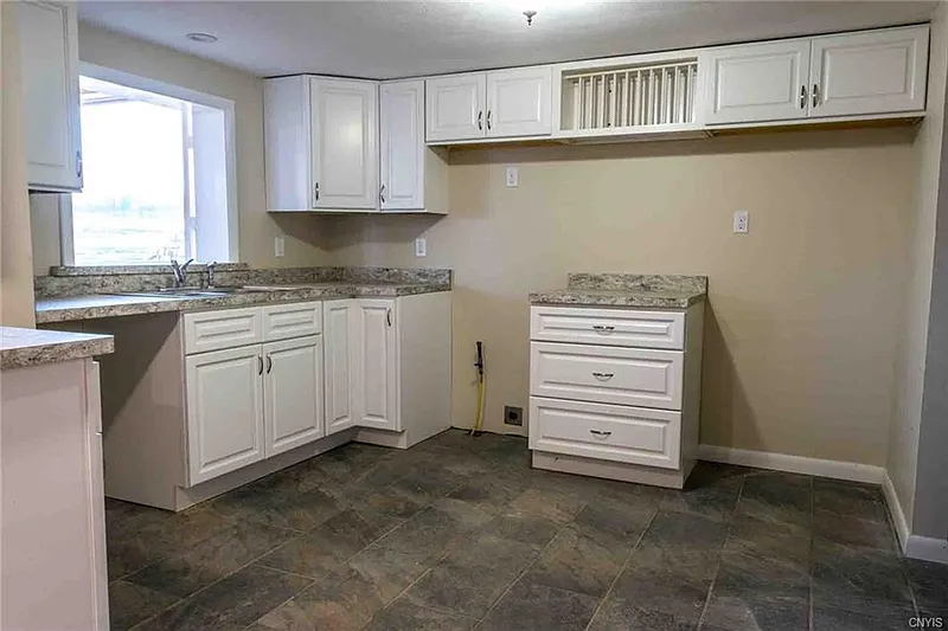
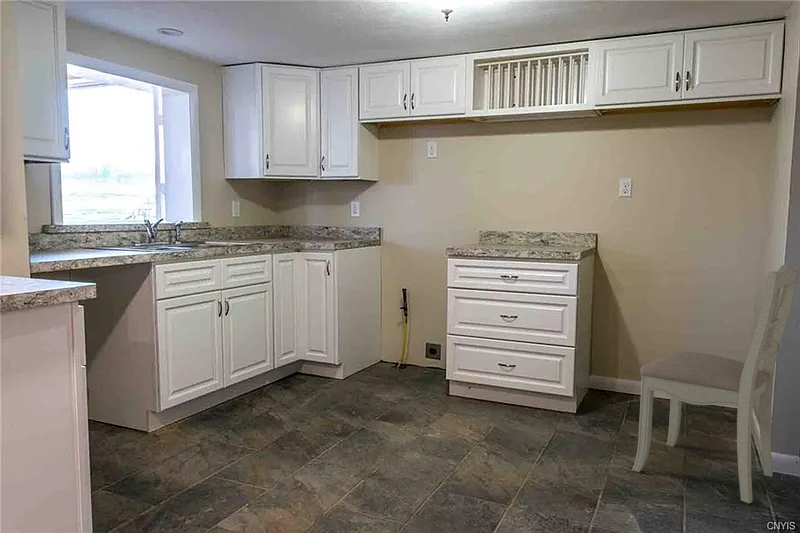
+ dining chair (711, 368)
